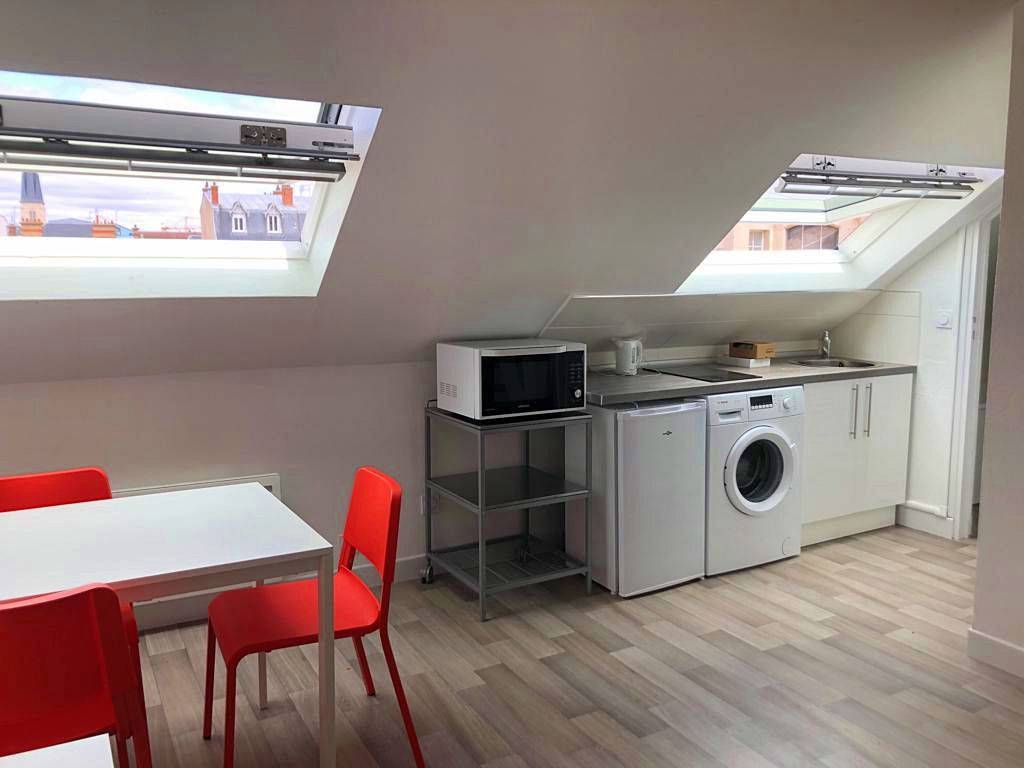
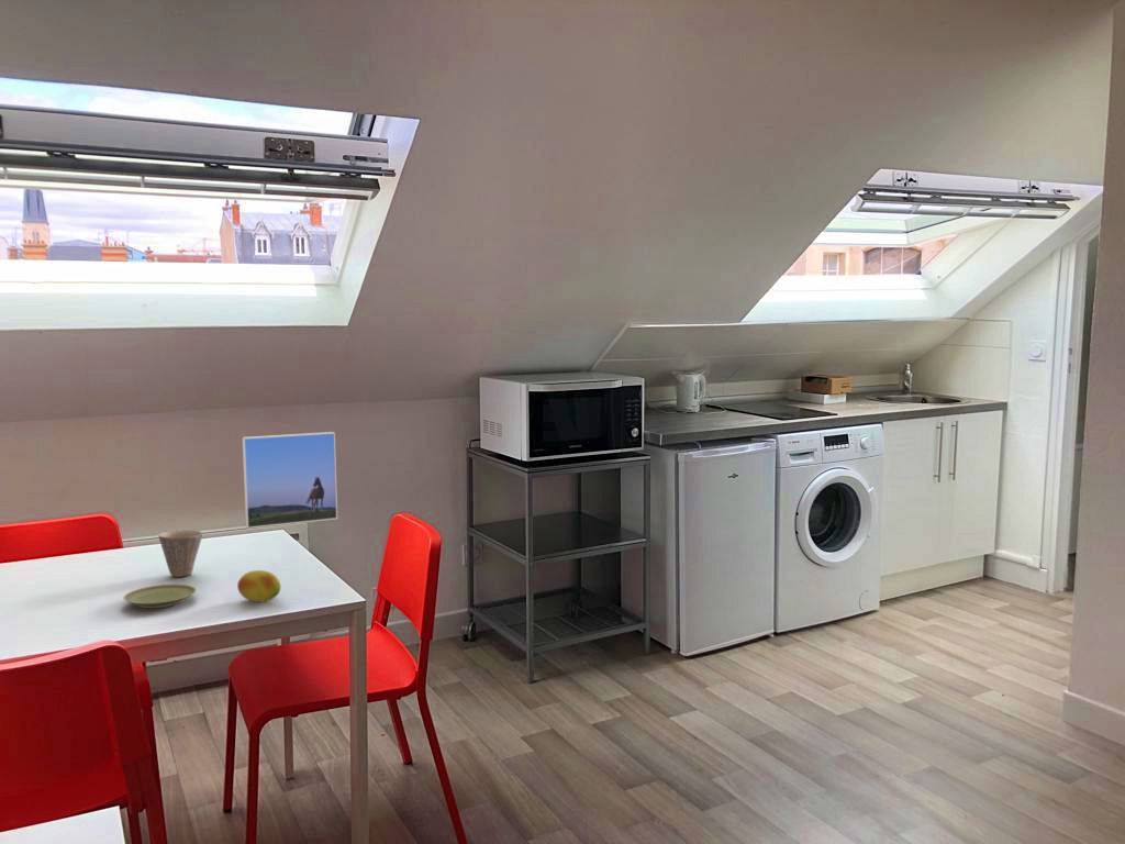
+ plate (160, 597)
+ cup (181, 553)
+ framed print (290, 478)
+ fruit (258, 586)
